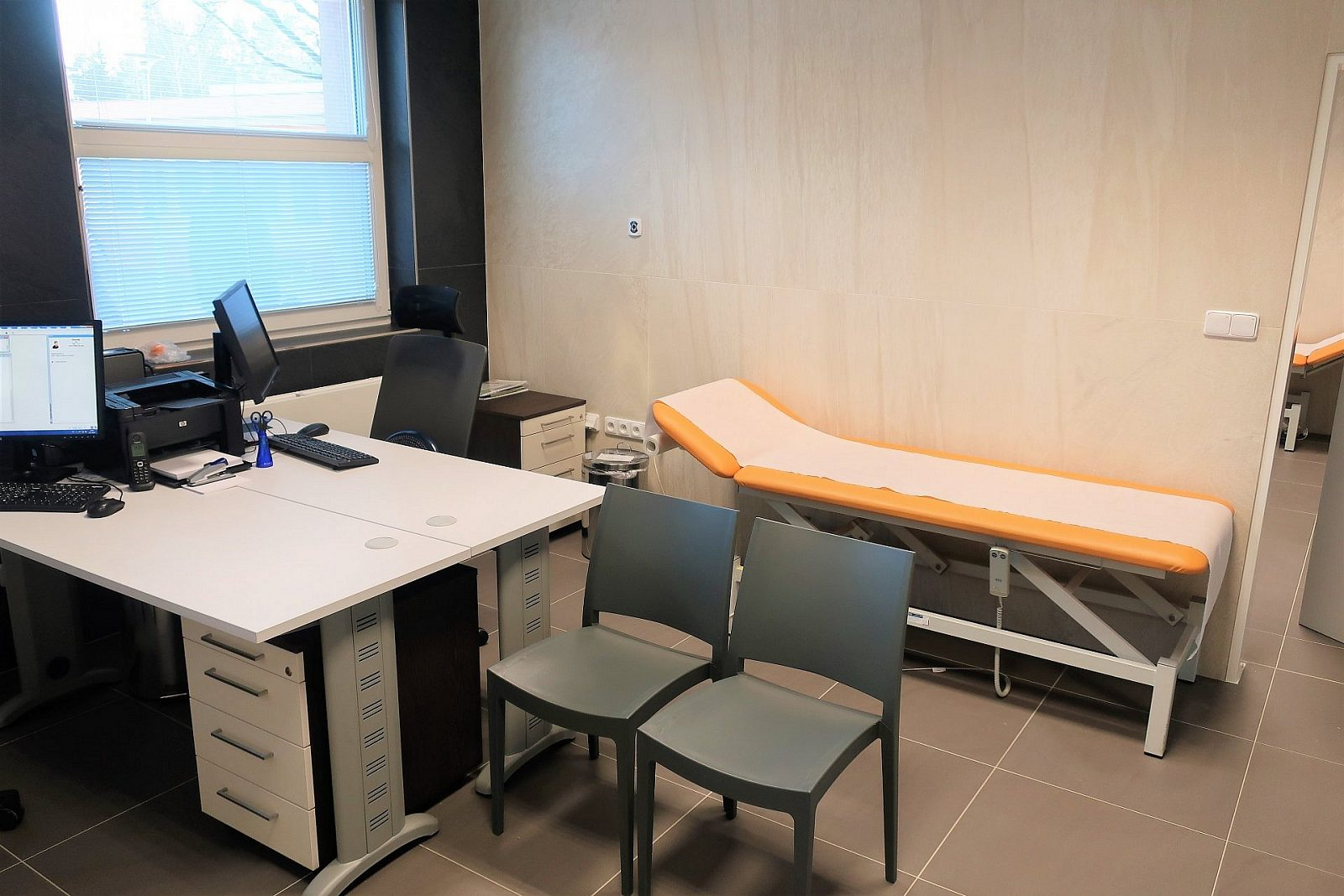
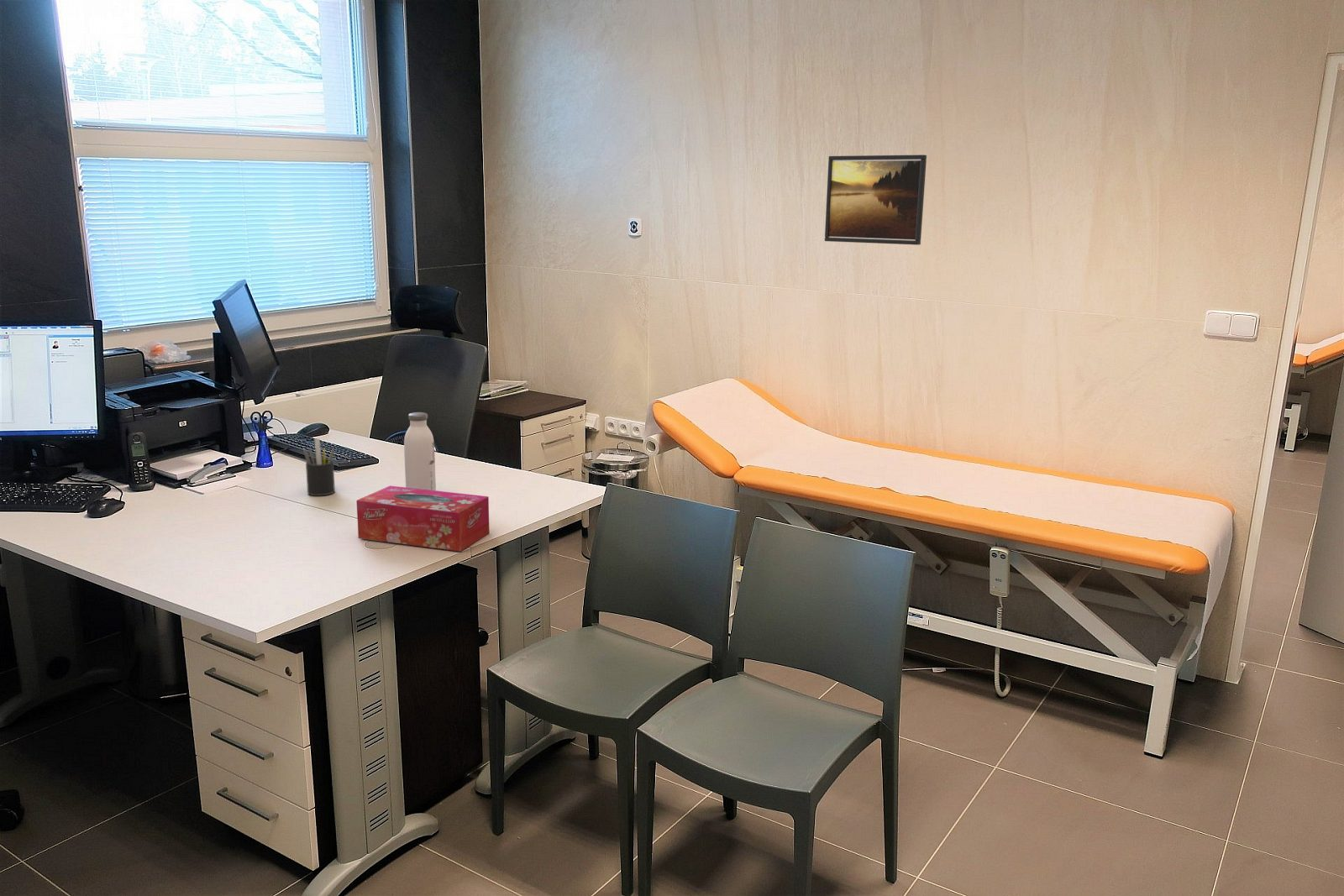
+ water bottle (419, 456)
+ tissue box (423, 516)
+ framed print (874, 199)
+ pen holder (319, 466)
